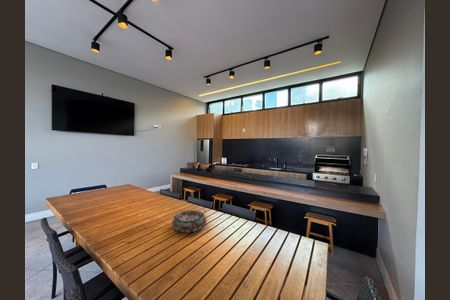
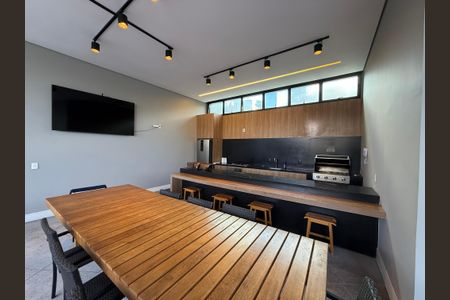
- decorative bowl (189, 220)
